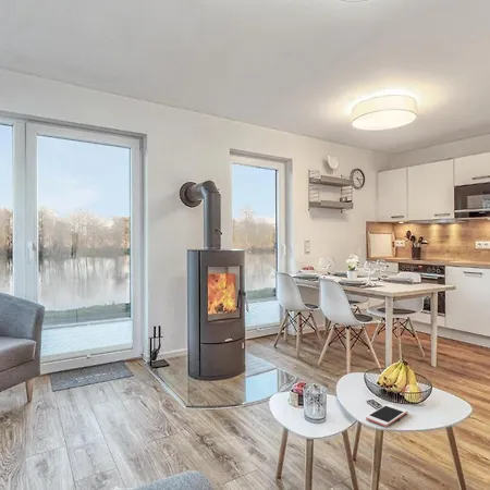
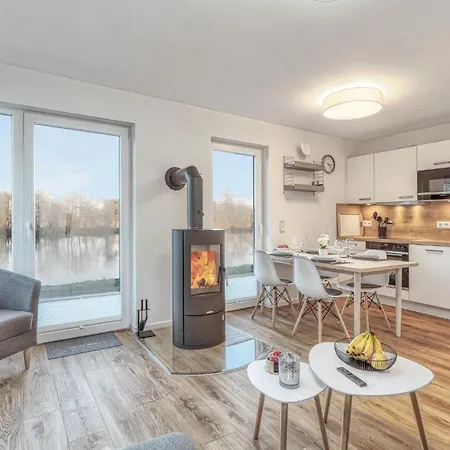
- cell phone (387, 414)
